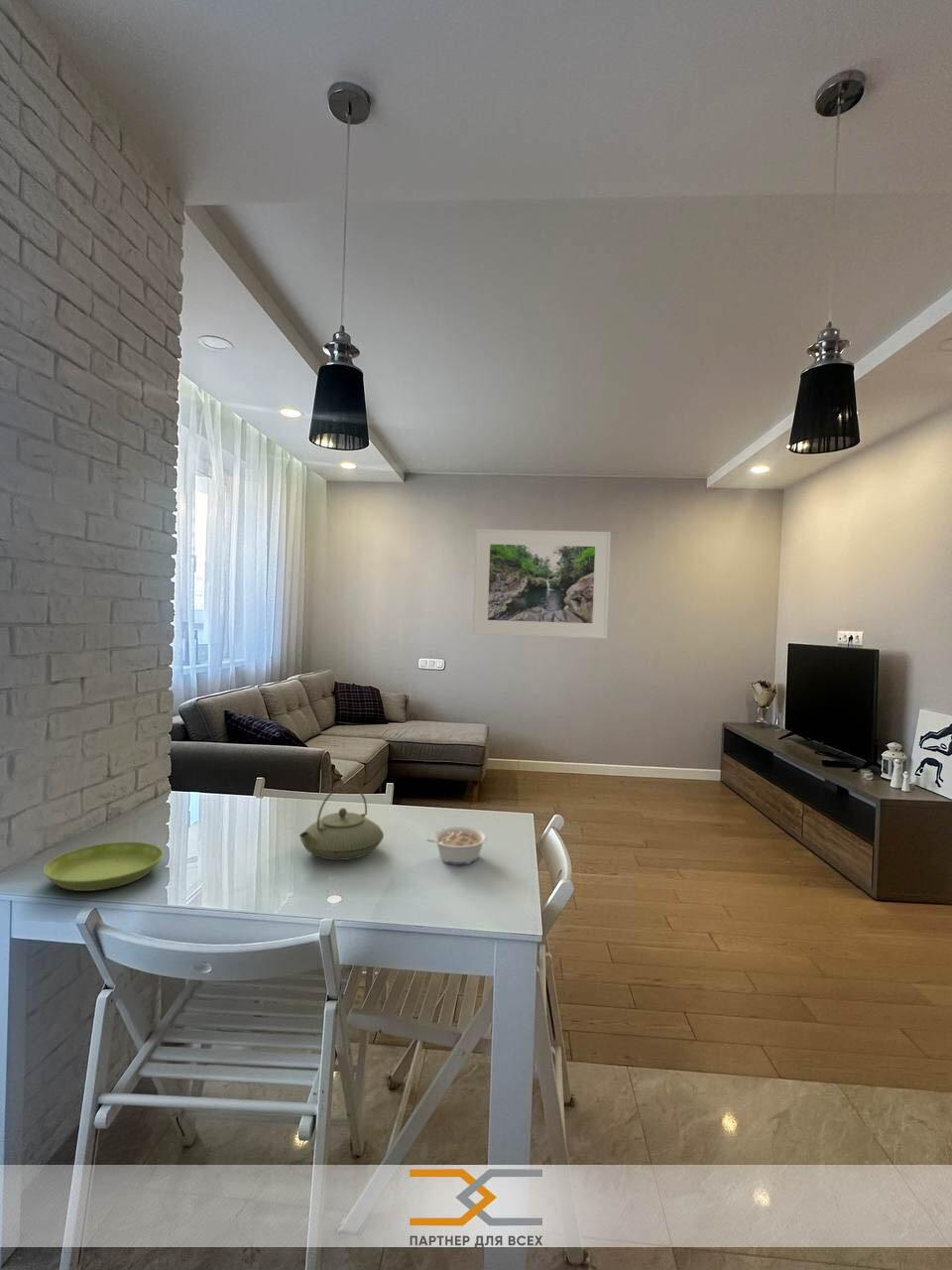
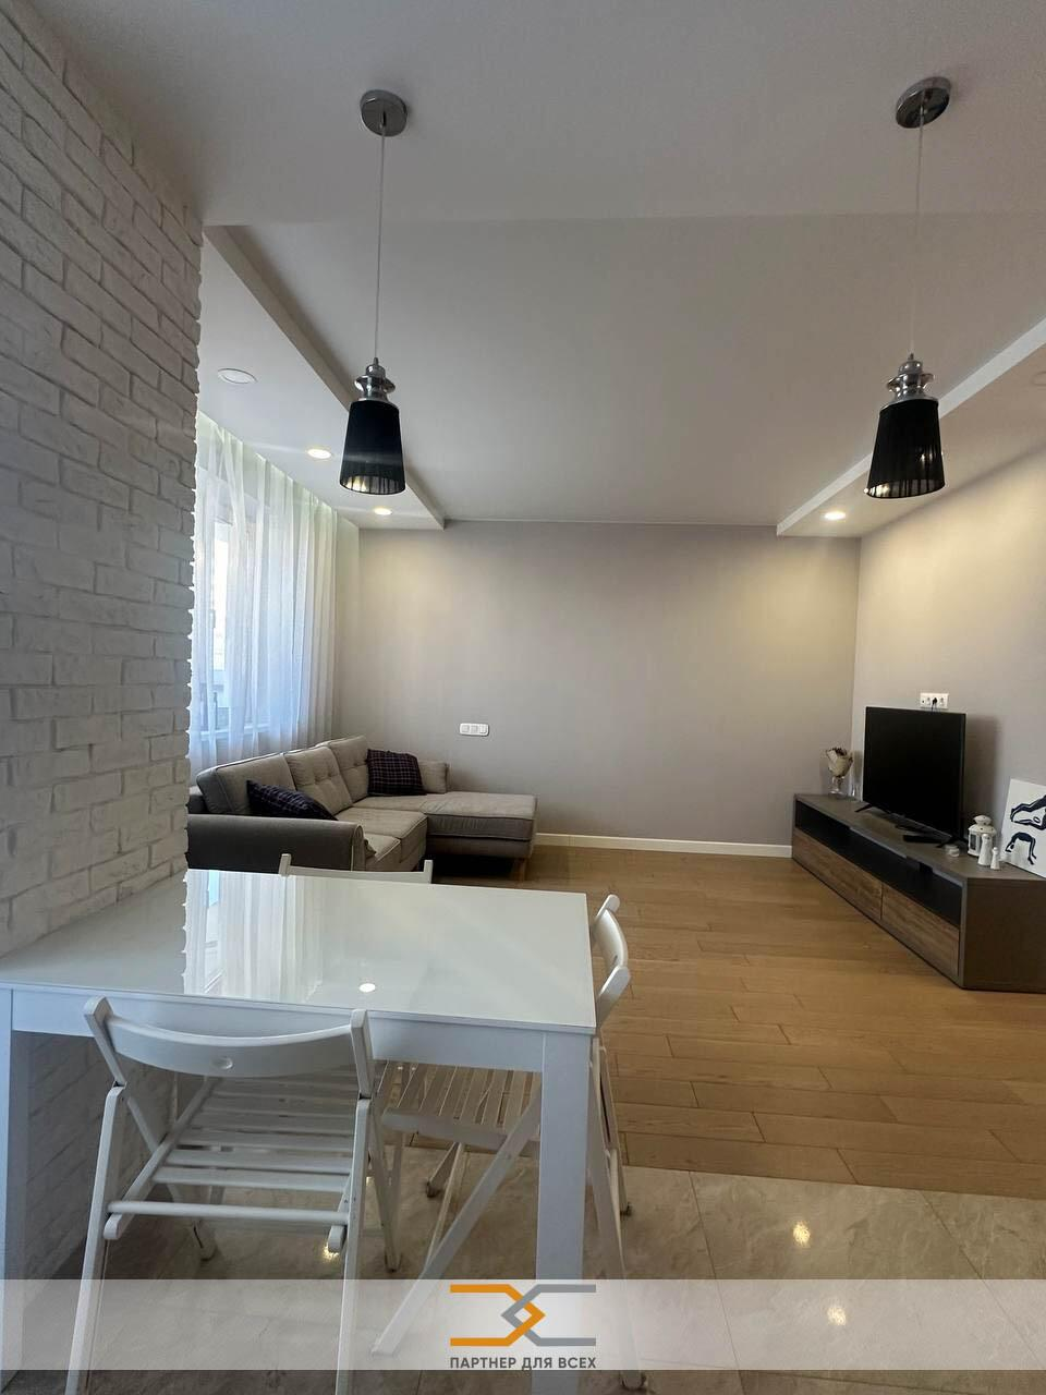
- legume (458, 844)
- teapot (338, 820)
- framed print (540, 583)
- saucer (105, 866)
